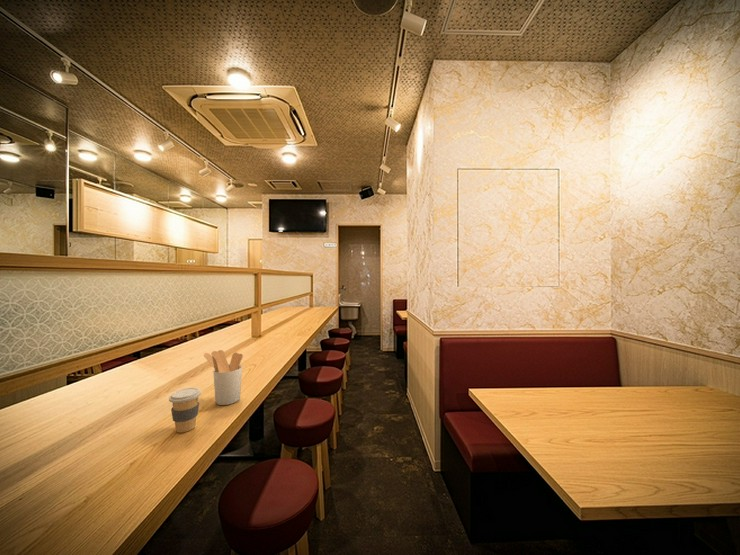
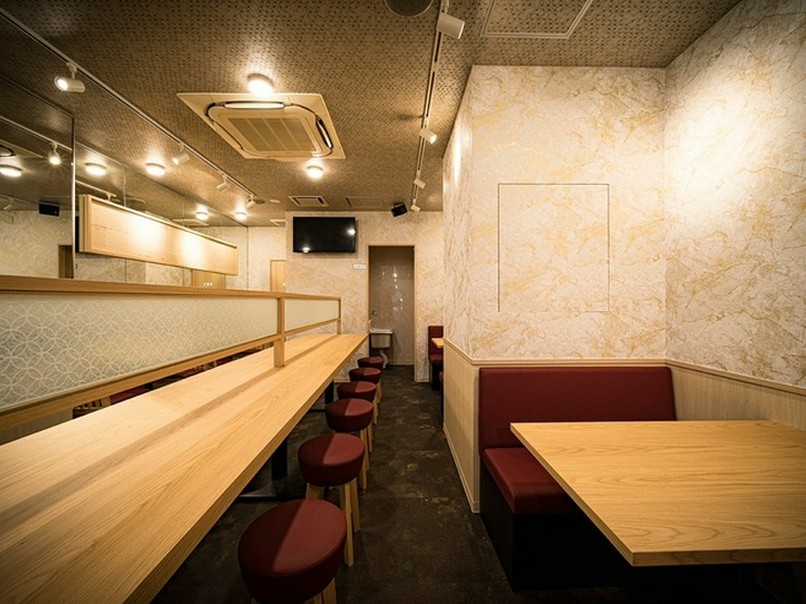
- coffee cup (185, 410)
- utensil holder (223, 375)
